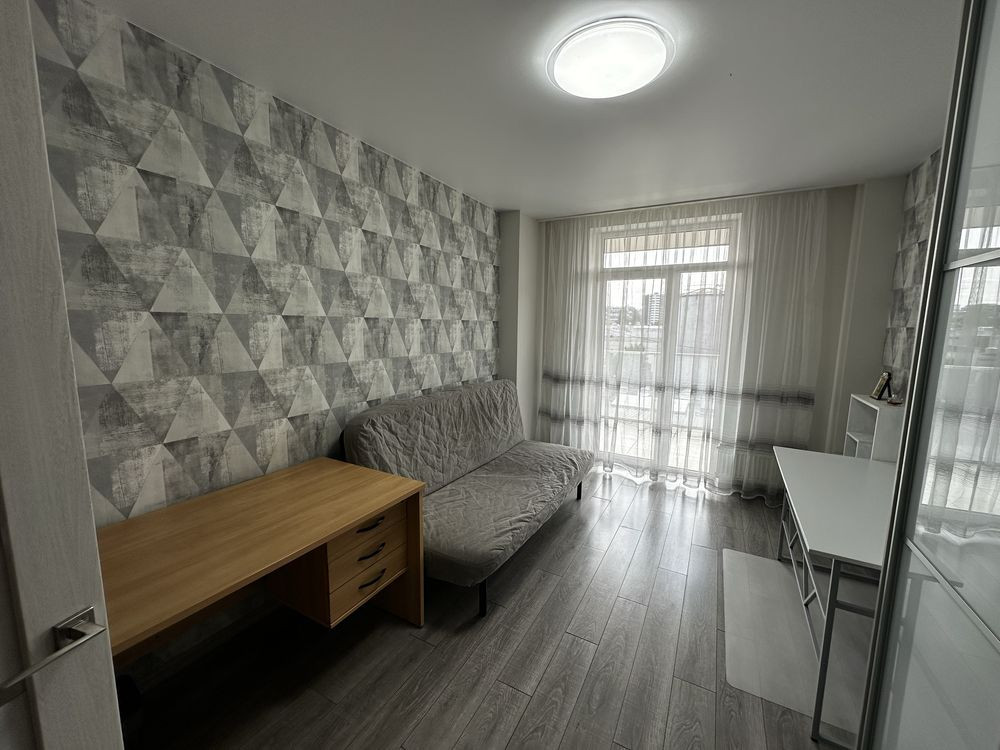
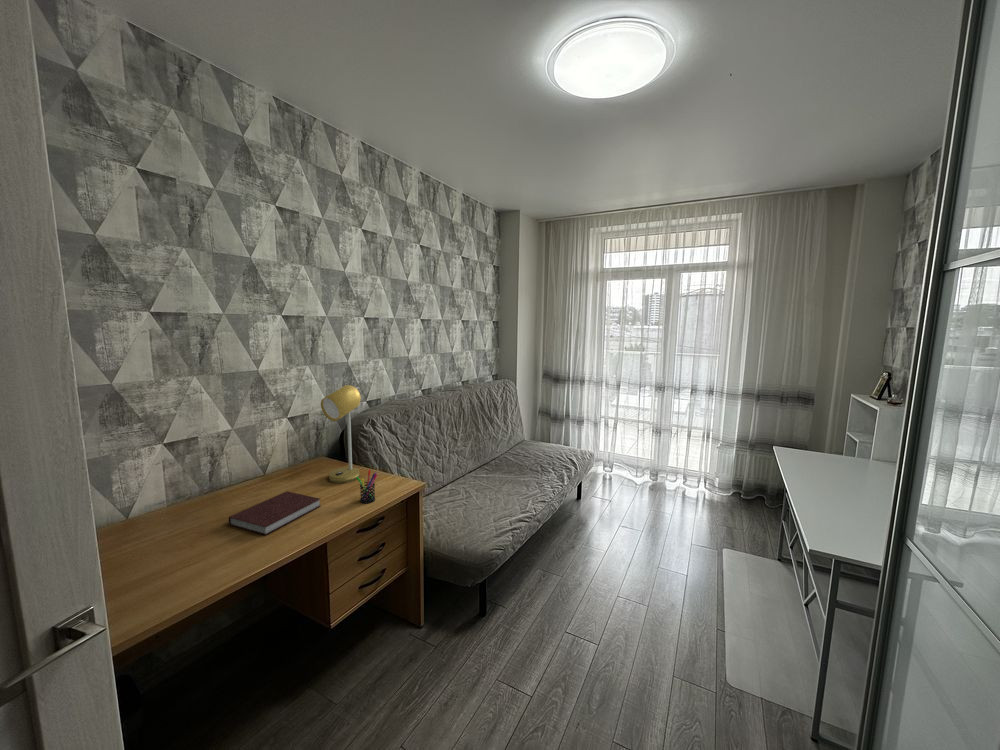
+ desk lamp (348, 432)
+ notebook (277, 511)
+ pen holder (366, 485)
